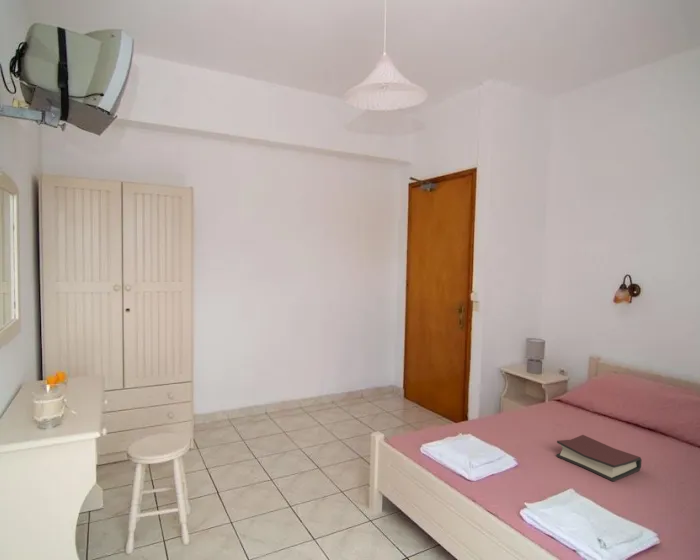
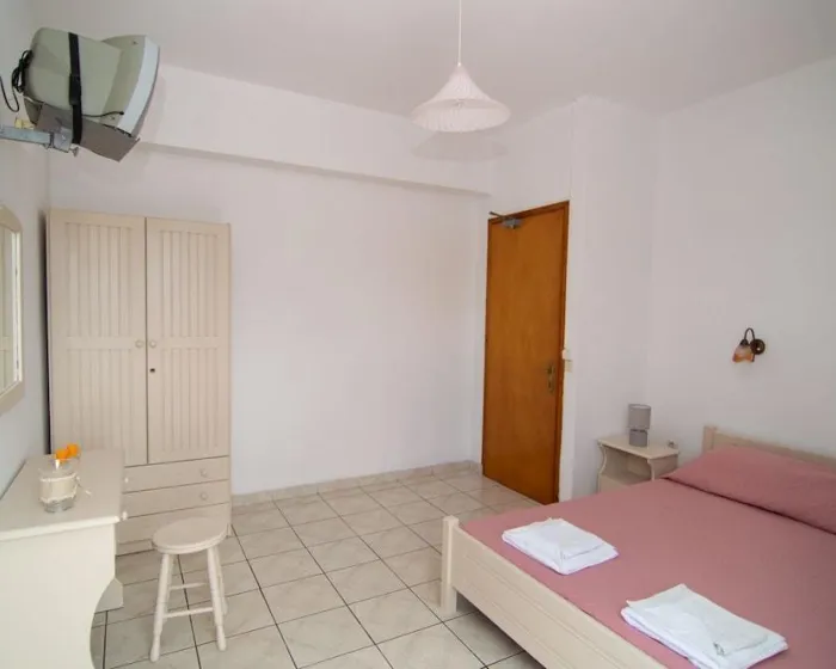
- hardback book (597, 454)
